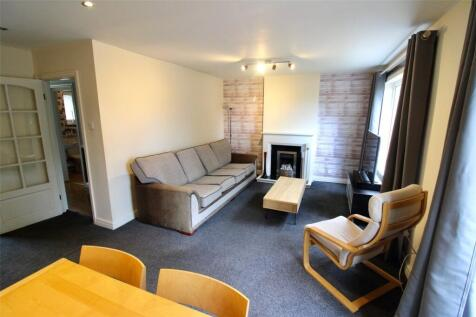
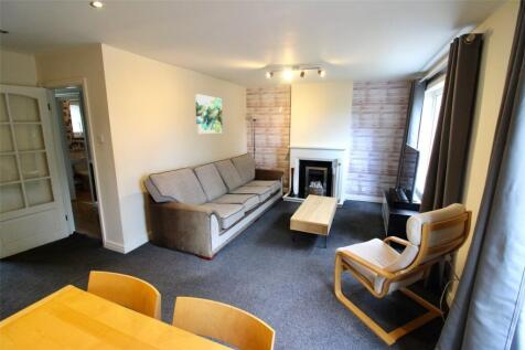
+ wall art (210, 115)
